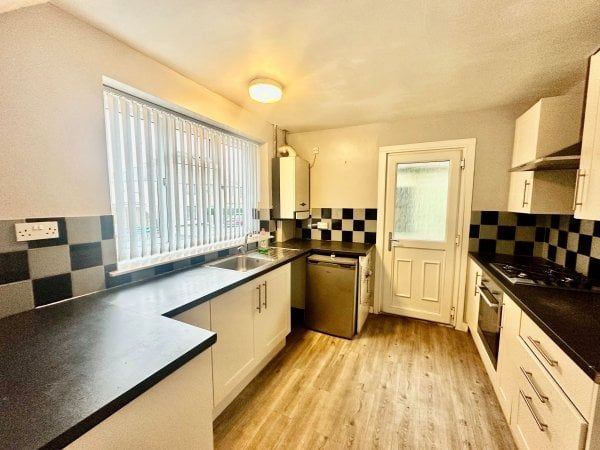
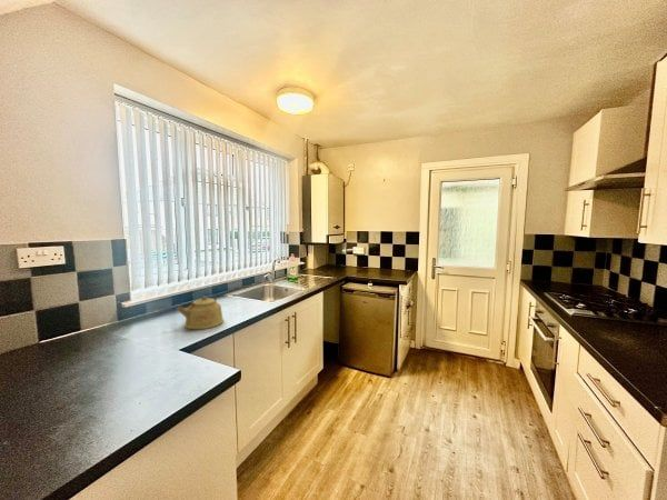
+ kettle (200, 310)
